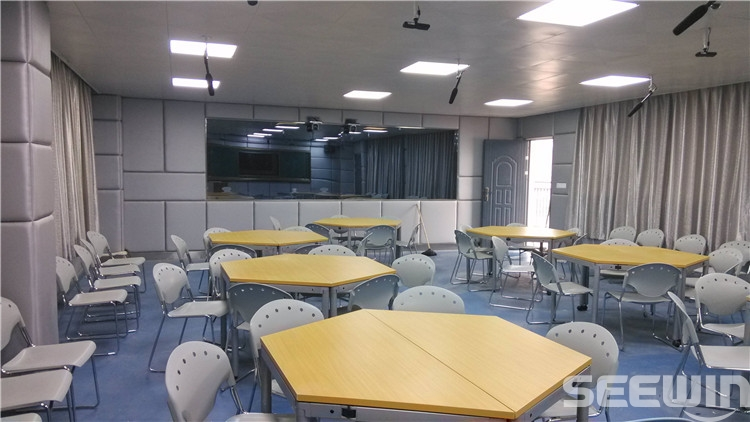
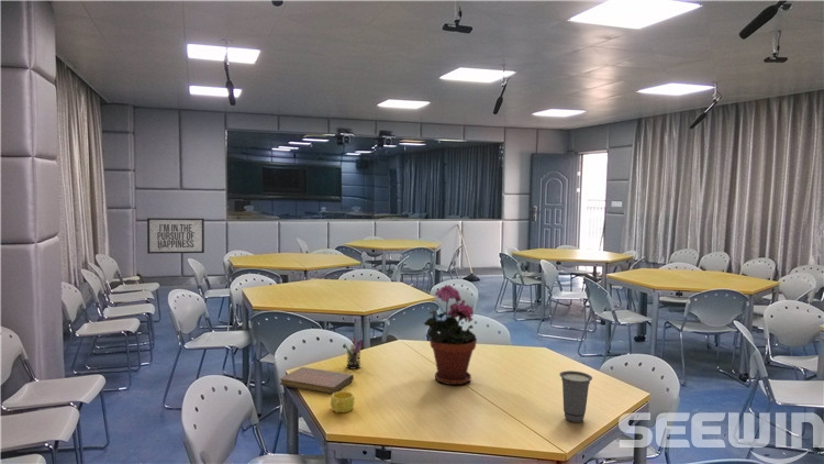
+ mirror (176, 235)
+ pen holder (352, 353)
+ potted plant (452, 332)
+ cup (341, 402)
+ cup (575, 397)
+ notebook (316, 379)
